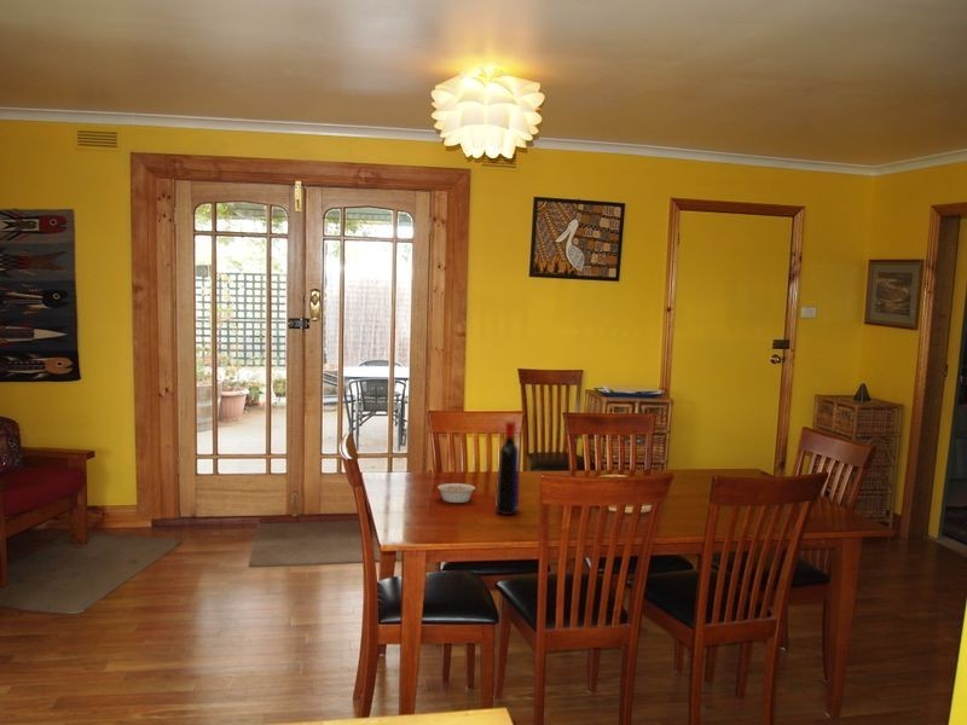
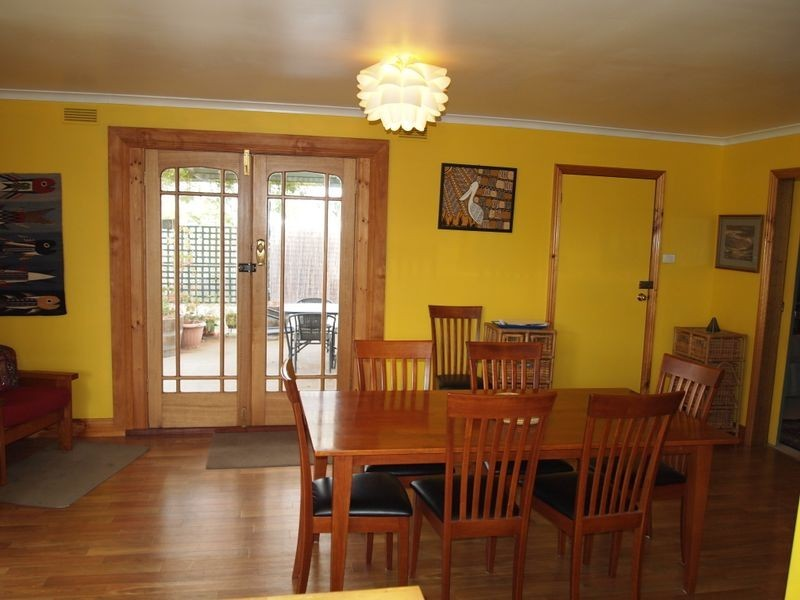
- liquor bottle (508, 466)
- legume (457, 492)
